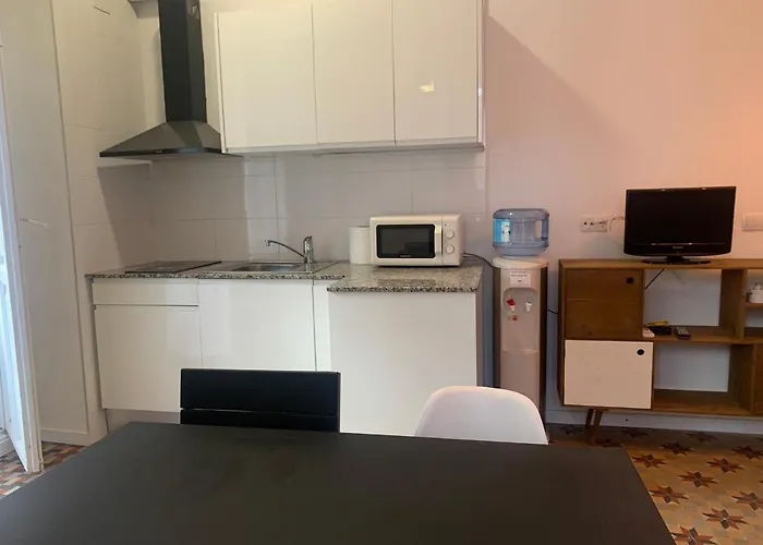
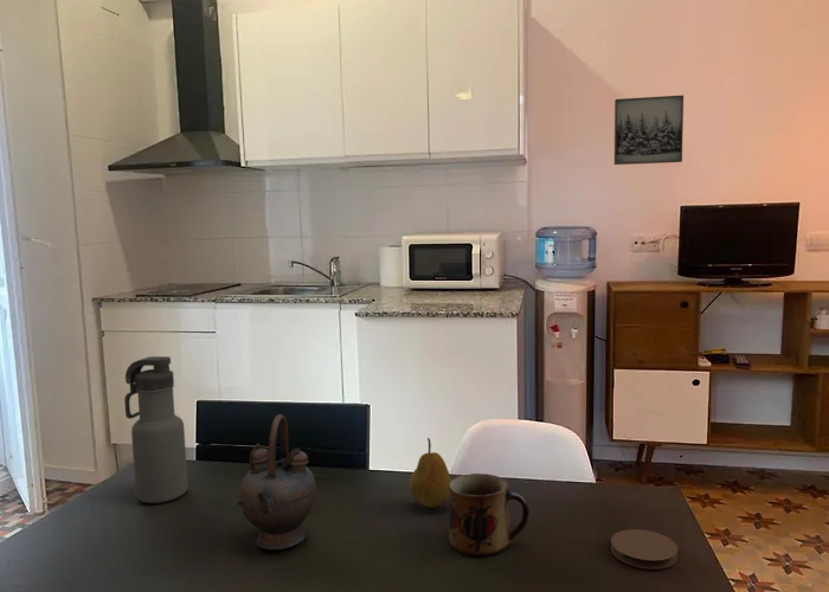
+ mug (483, 511)
+ fruit (430, 475)
+ wall art (648, 130)
+ water bottle (156, 426)
+ coaster (643, 548)
+ teapot (274, 481)
